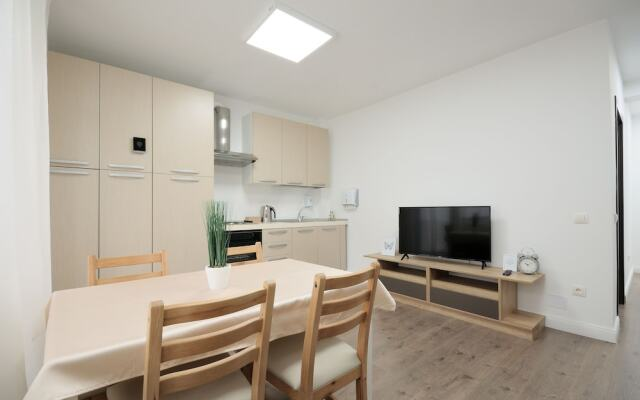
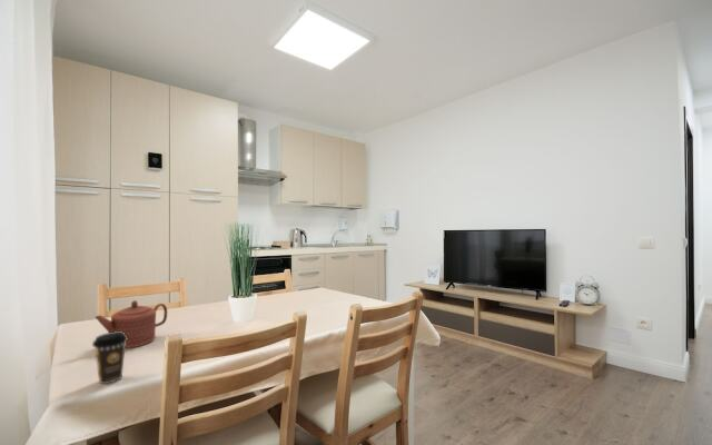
+ coffee cup (110, 357)
+ teapot (134, 320)
